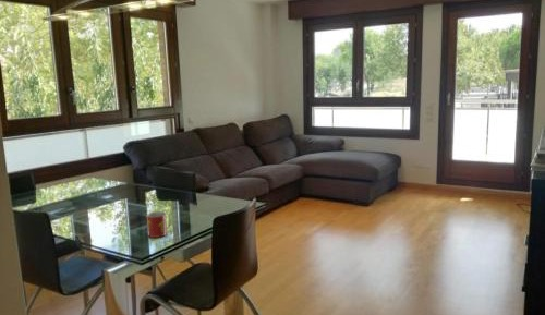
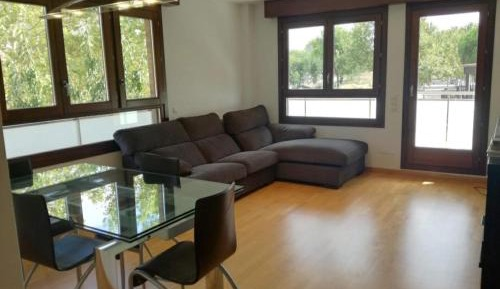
- mug (159, 223)
